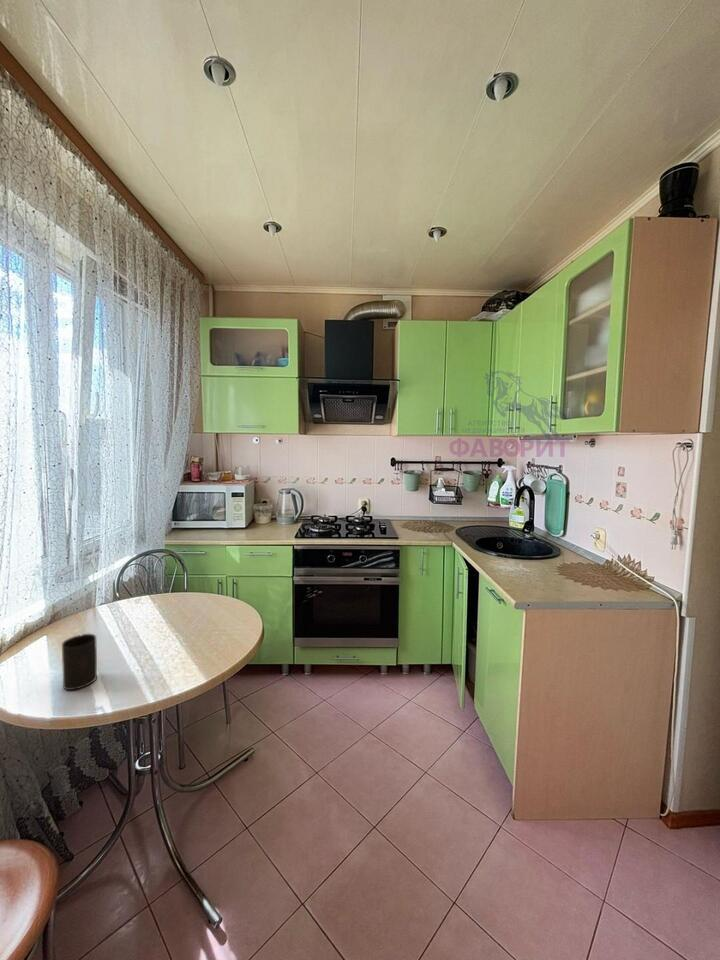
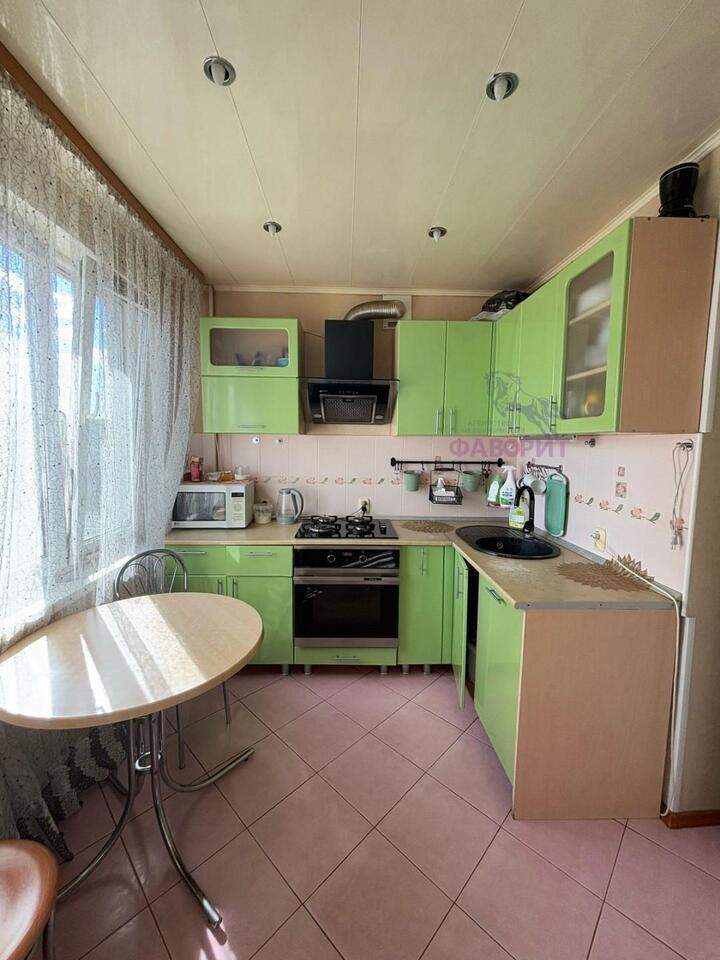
- cup (79, 661)
